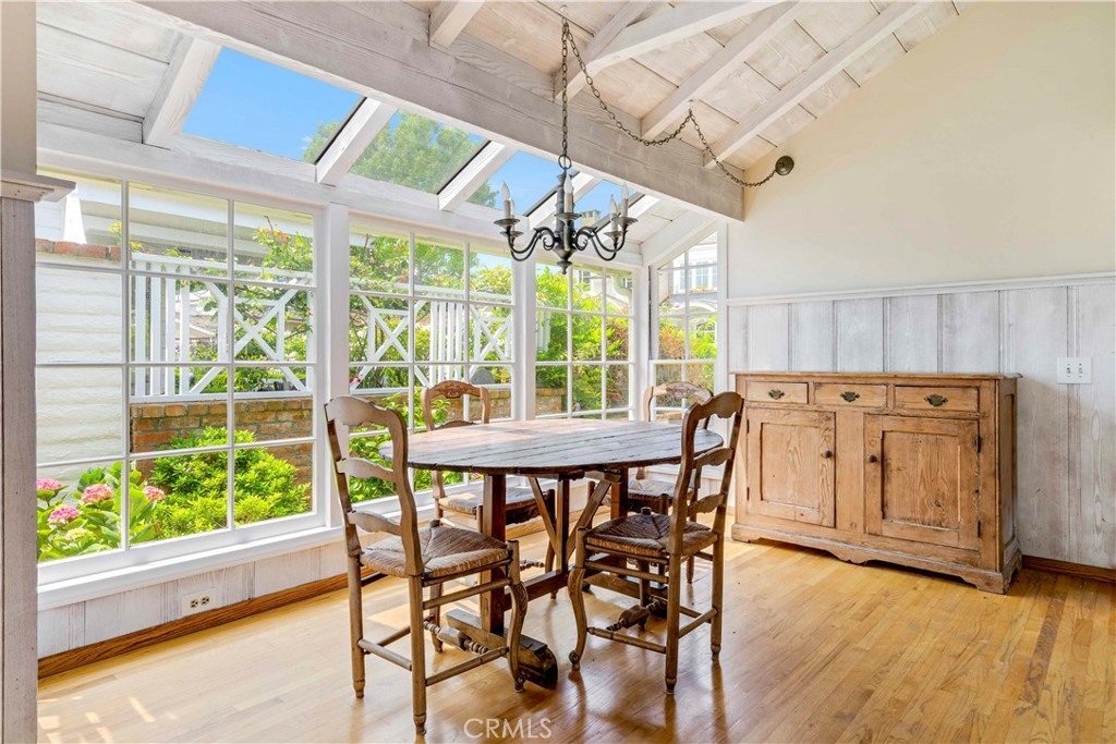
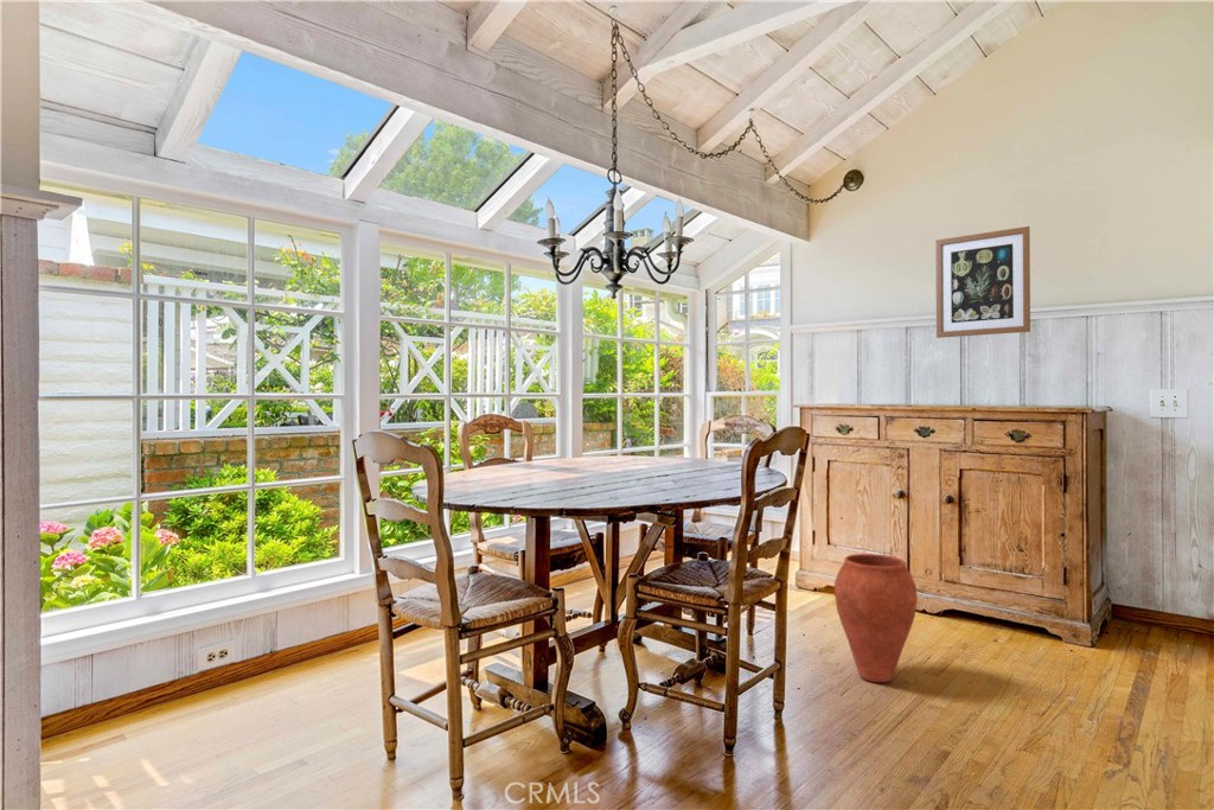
+ wall art (980, 283)
+ vase (875, 618)
